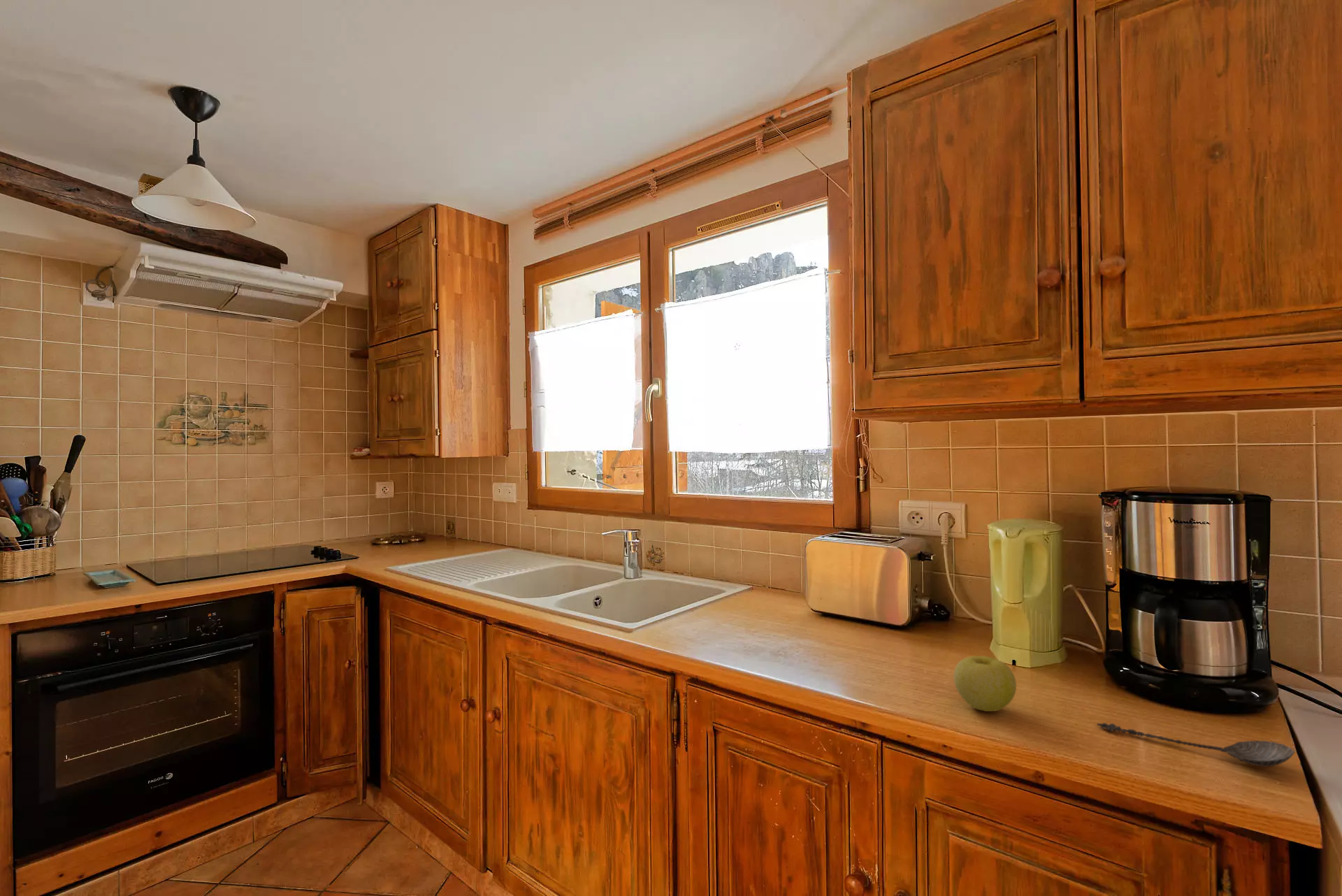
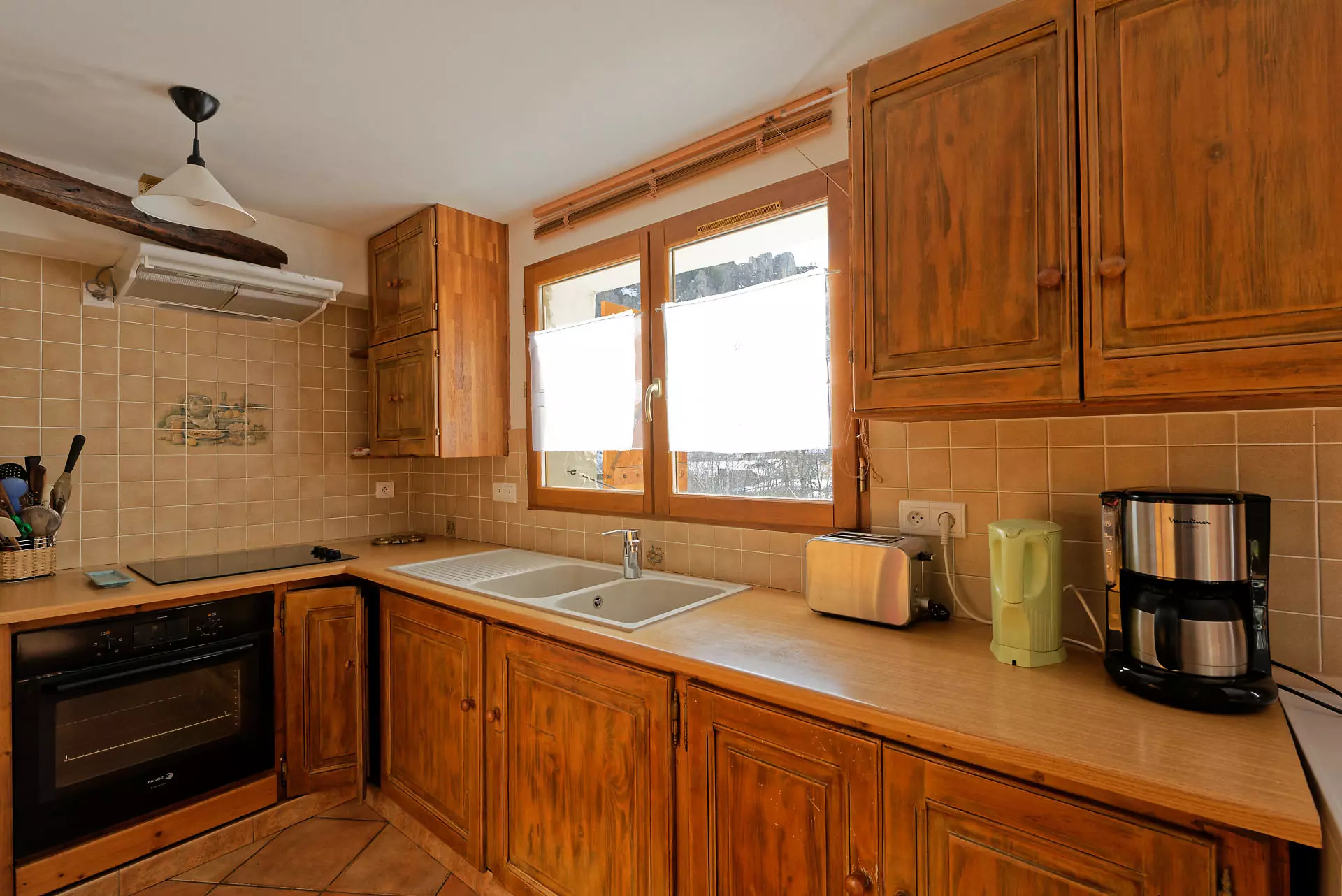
- spoon (1186, 742)
- apple (983, 684)
